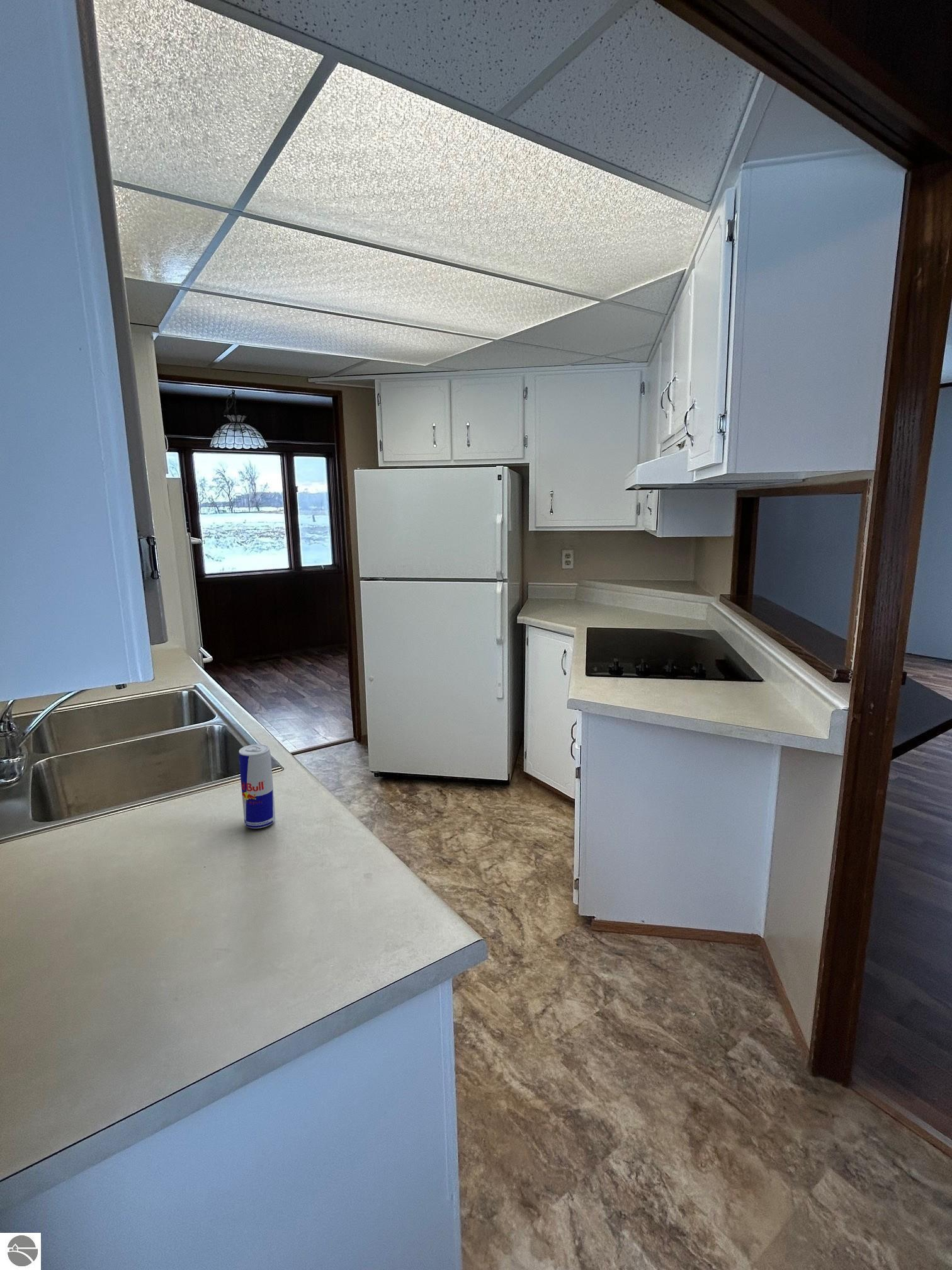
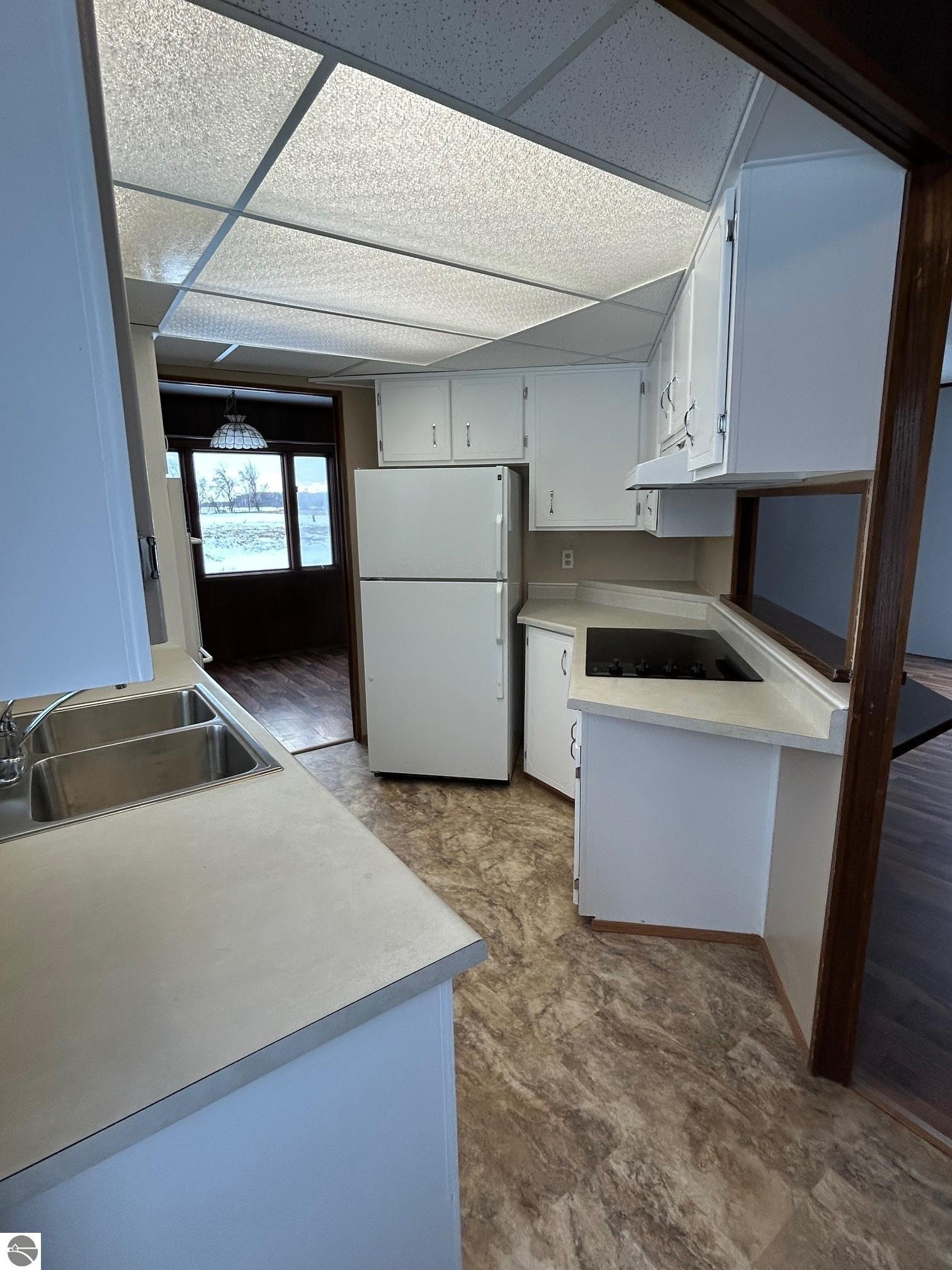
- beverage can (257, 786)
